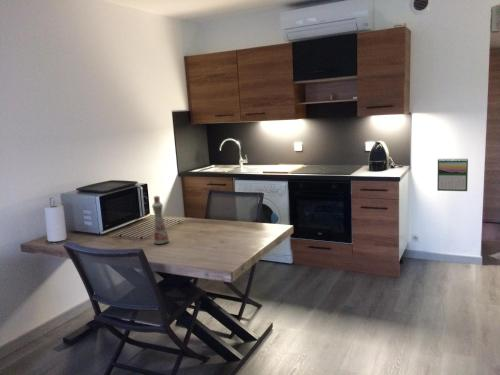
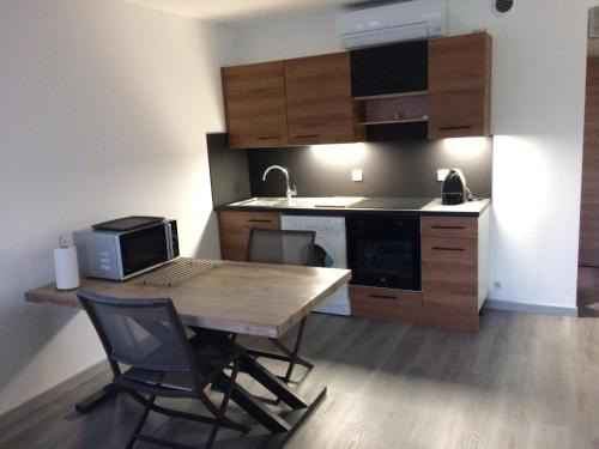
- calendar (452, 174)
- bottle (159, 219)
